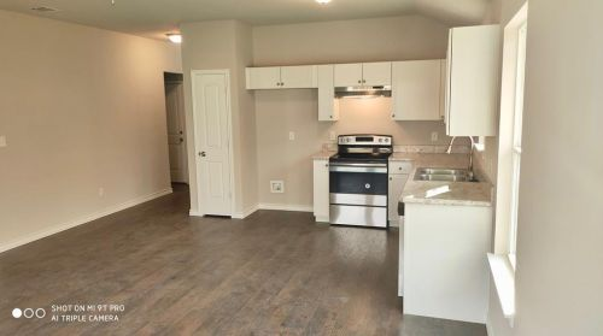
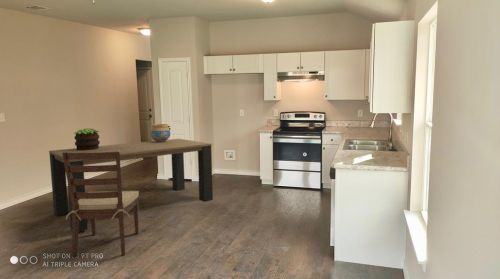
+ dining table (136, 158)
+ ceramic pot (160, 133)
+ chair (104, 196)
+ potted plant (87, 138)
